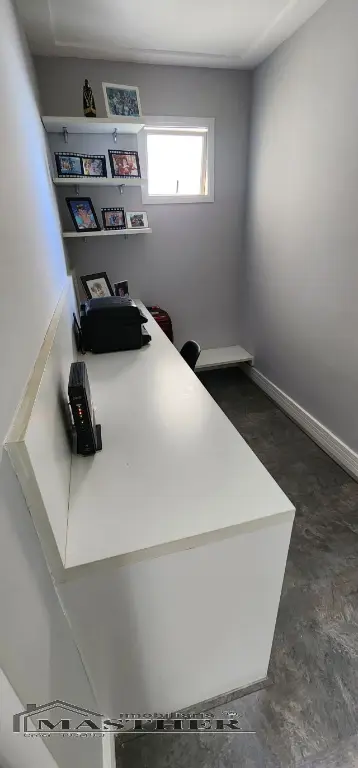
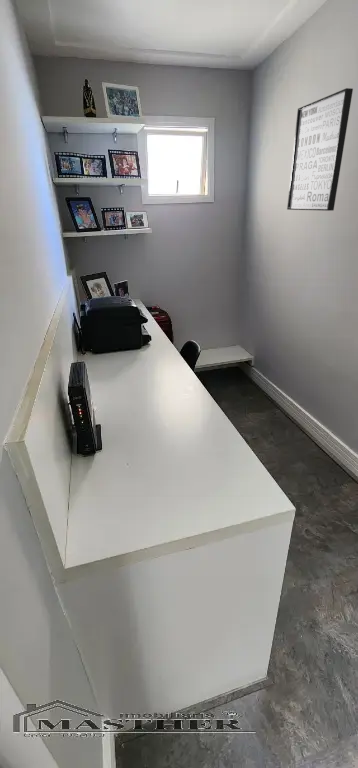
+ wall art (315, 158)
